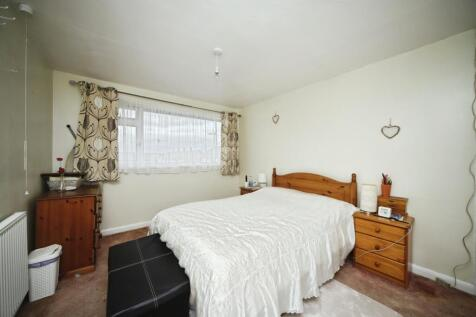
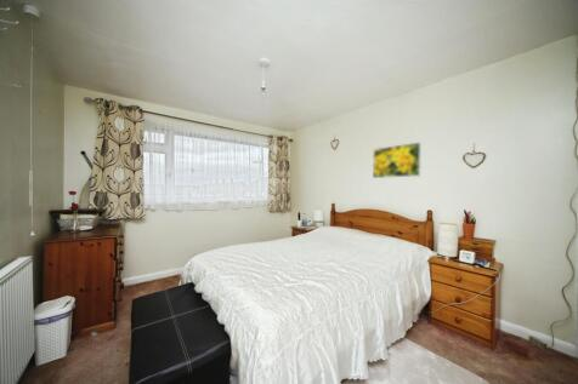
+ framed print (395, 161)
